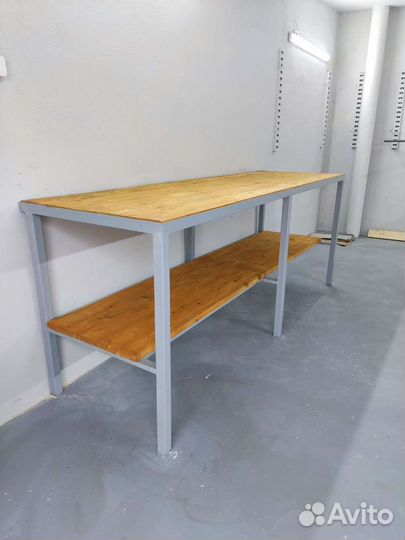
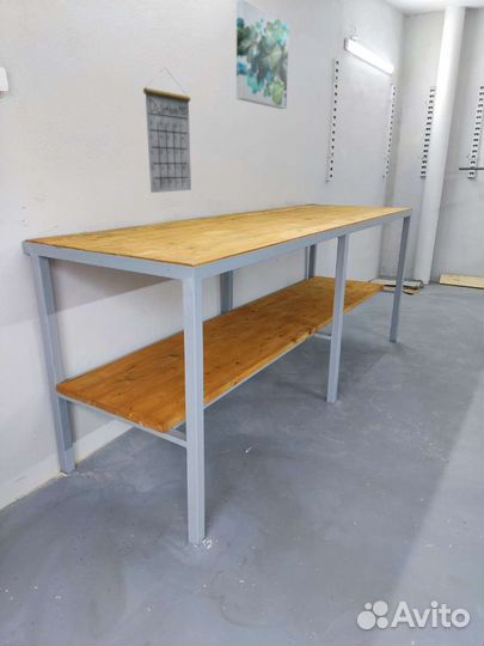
+ calendar (169, 130)
+ wall art (263, 60)
